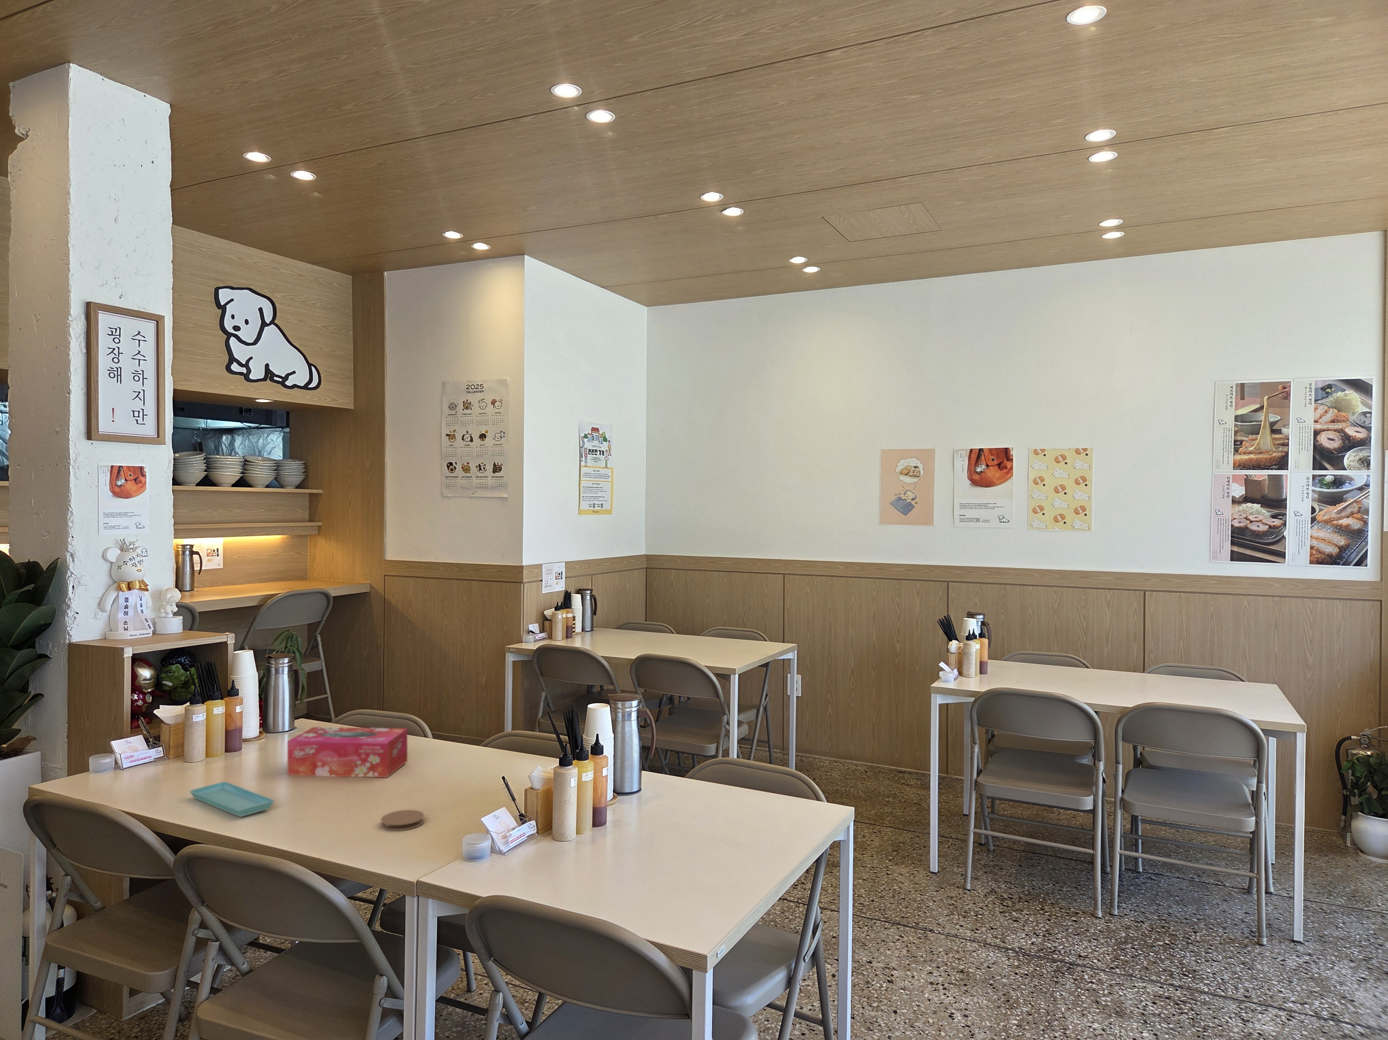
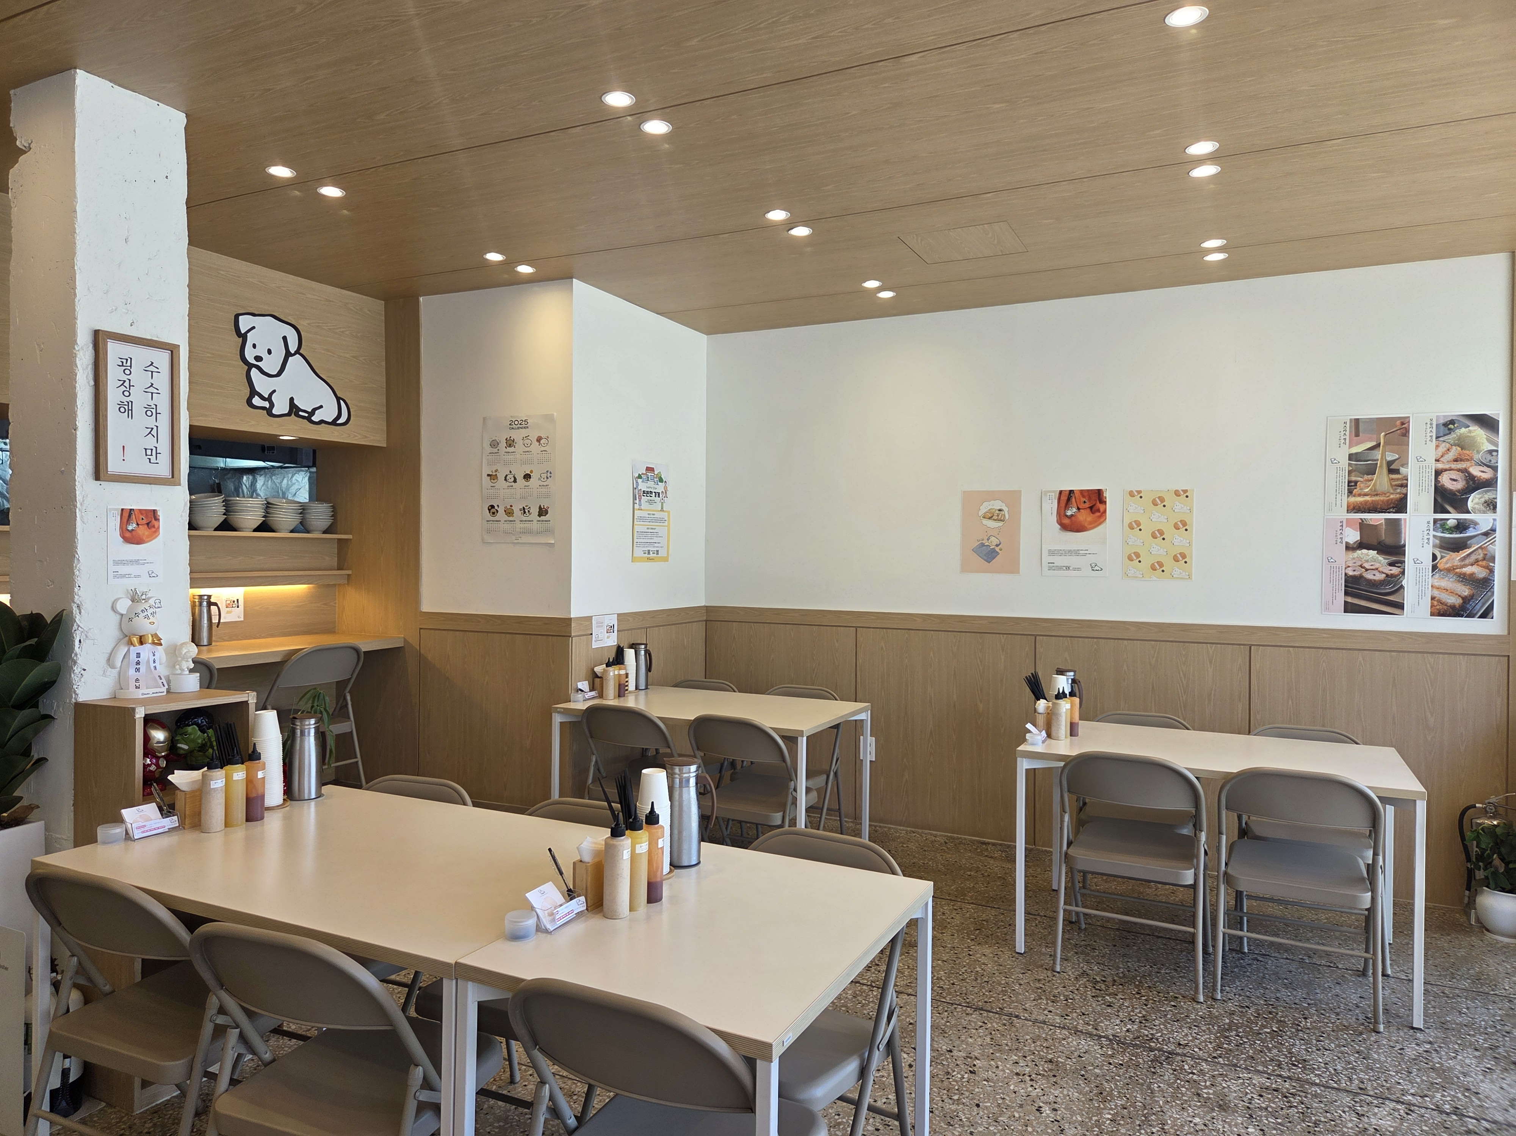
- saucer (231, 799)
- coaster (402, 819)
- tissue box (349, 752)
